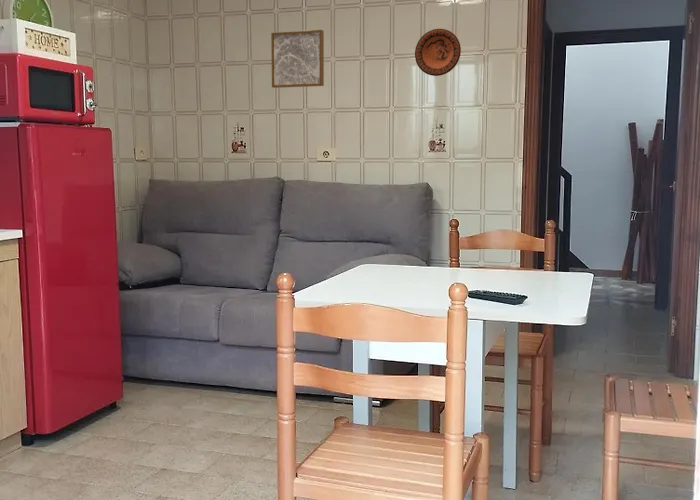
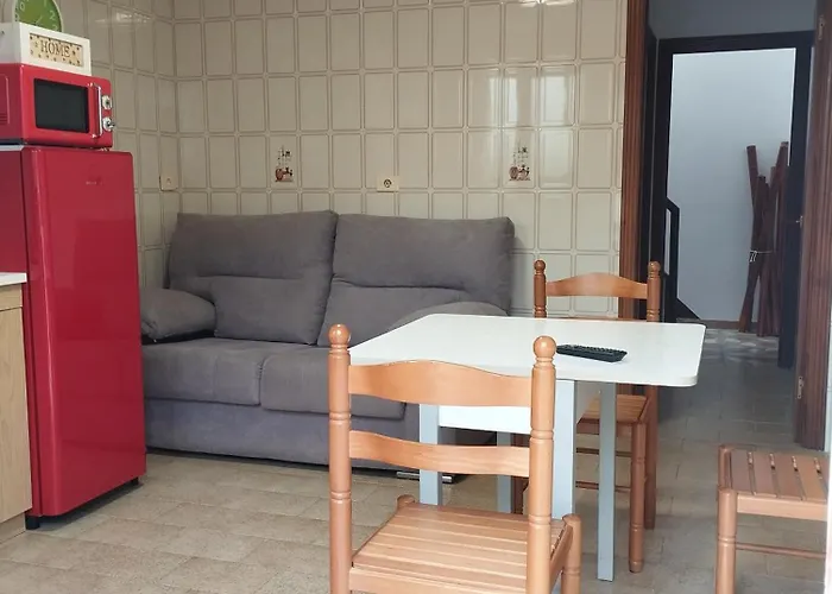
- decorative plate (437, 52)
- wall art (297, 59)
